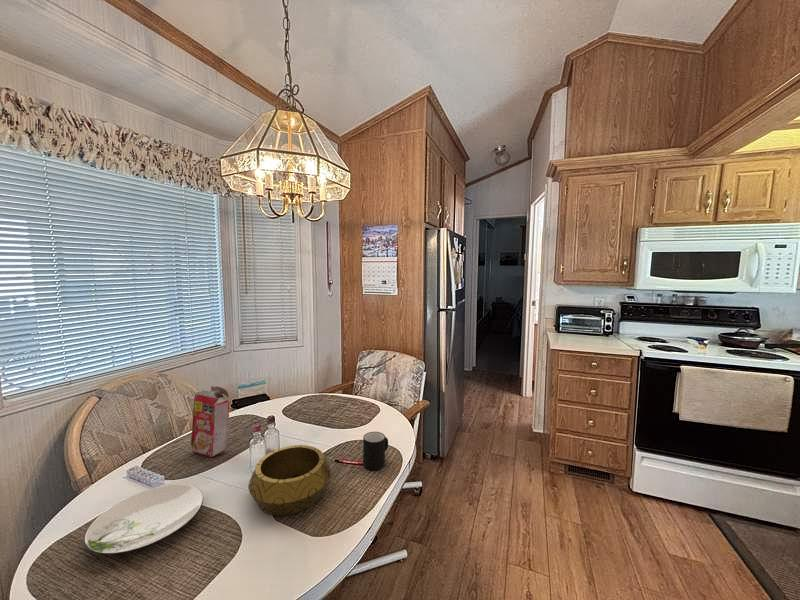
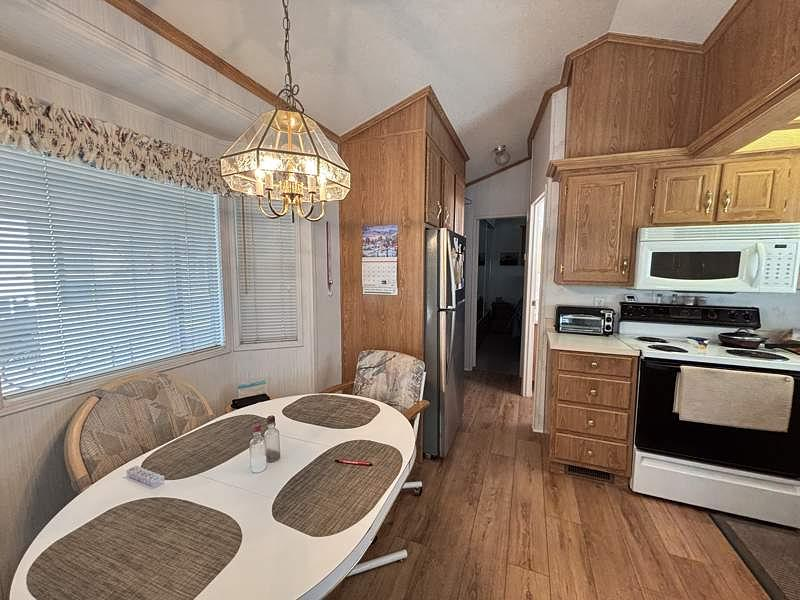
- plate (149, 519)
- decorative bowl (290, 476)
- mug (377, 448)
- cereal box (210, 420)
